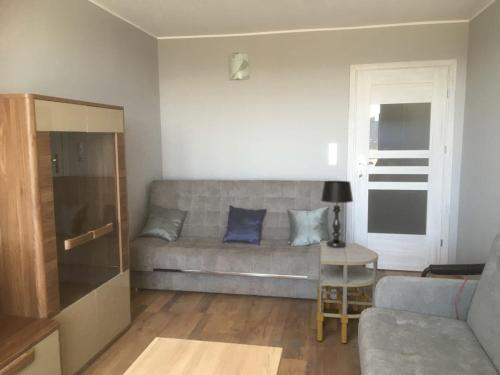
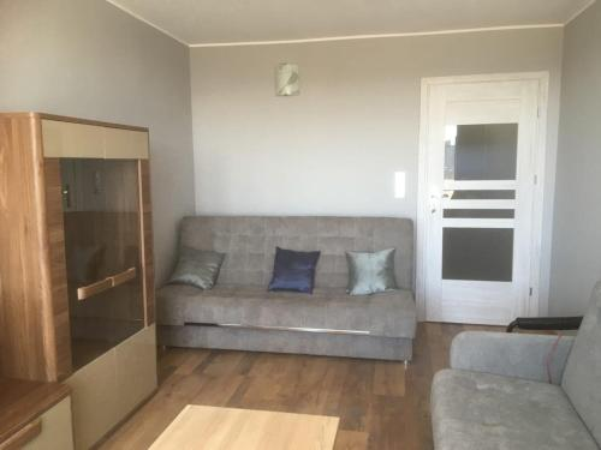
- table lamp (336, 213)
- shelving unit (347, 288)
